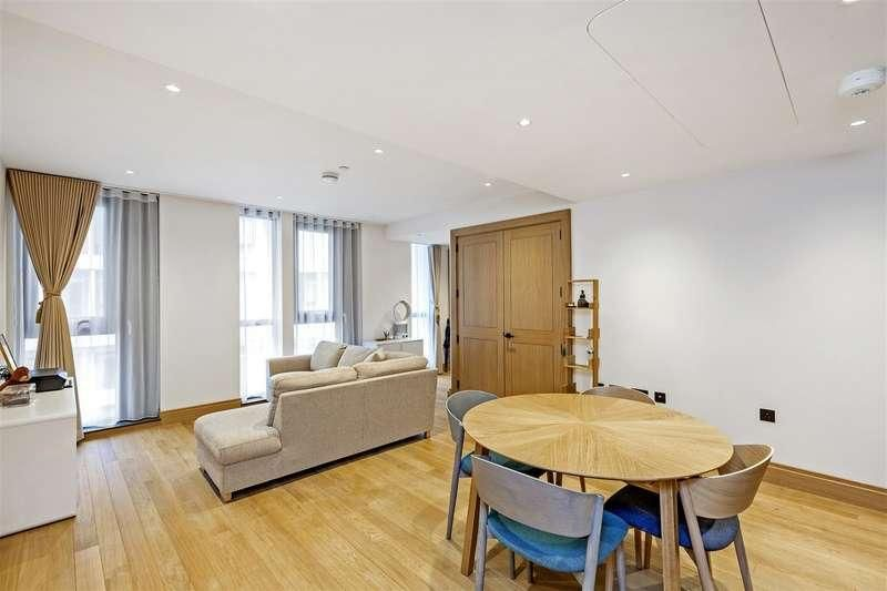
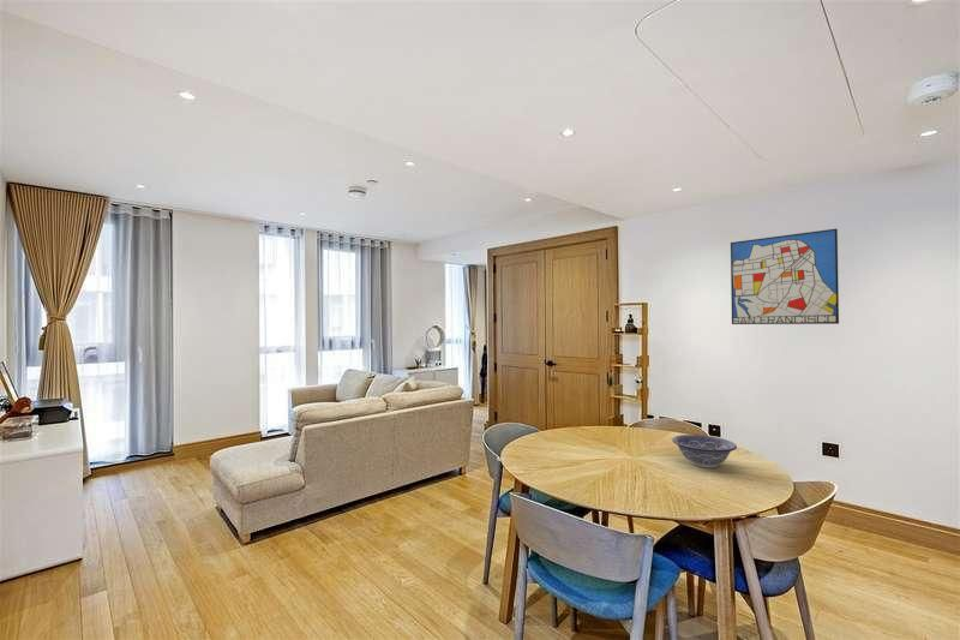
+ decorative bowl (703, 453)
+ wall art (780, 280)
